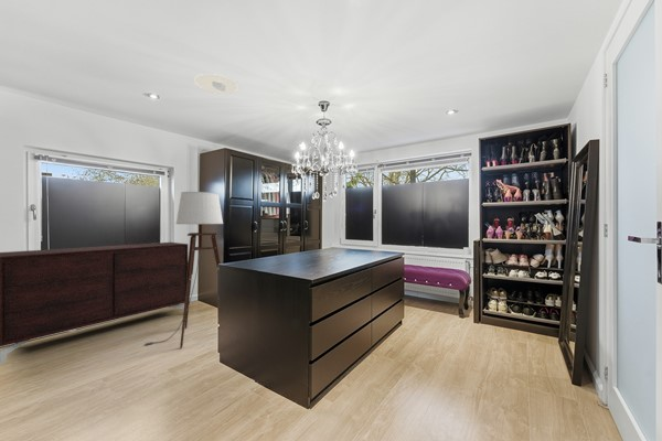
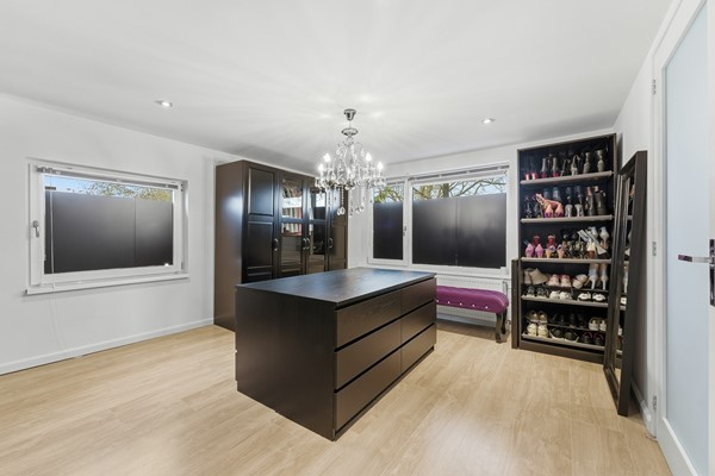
- floor lamp (189, 265)
- recessed light (216, 82)
- sideboard (106, 288)
